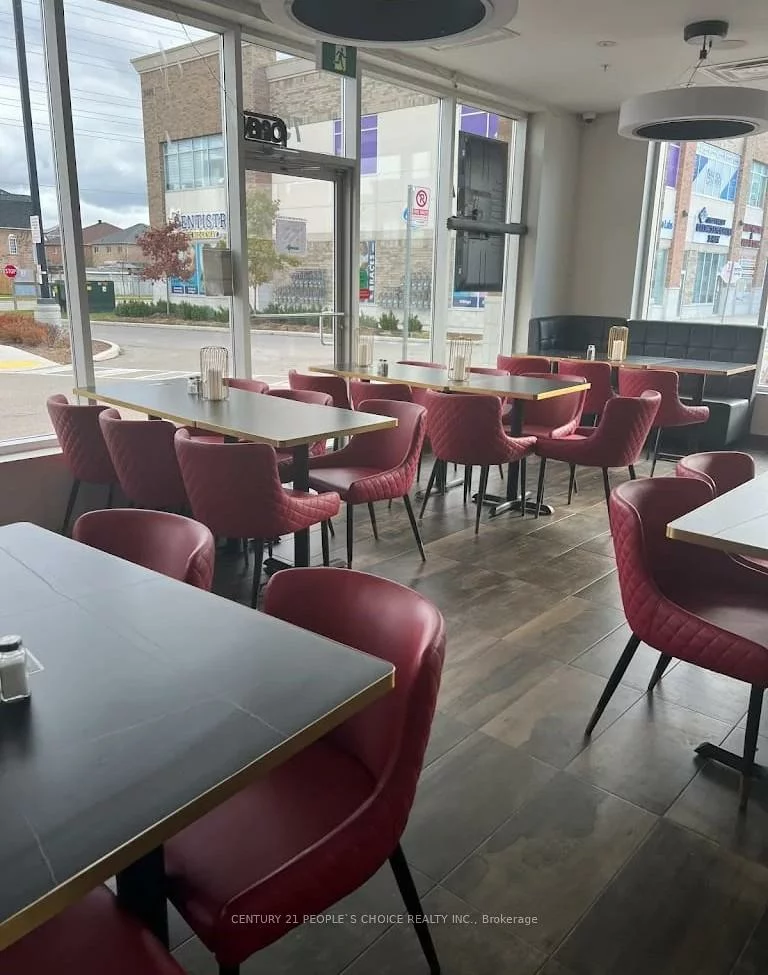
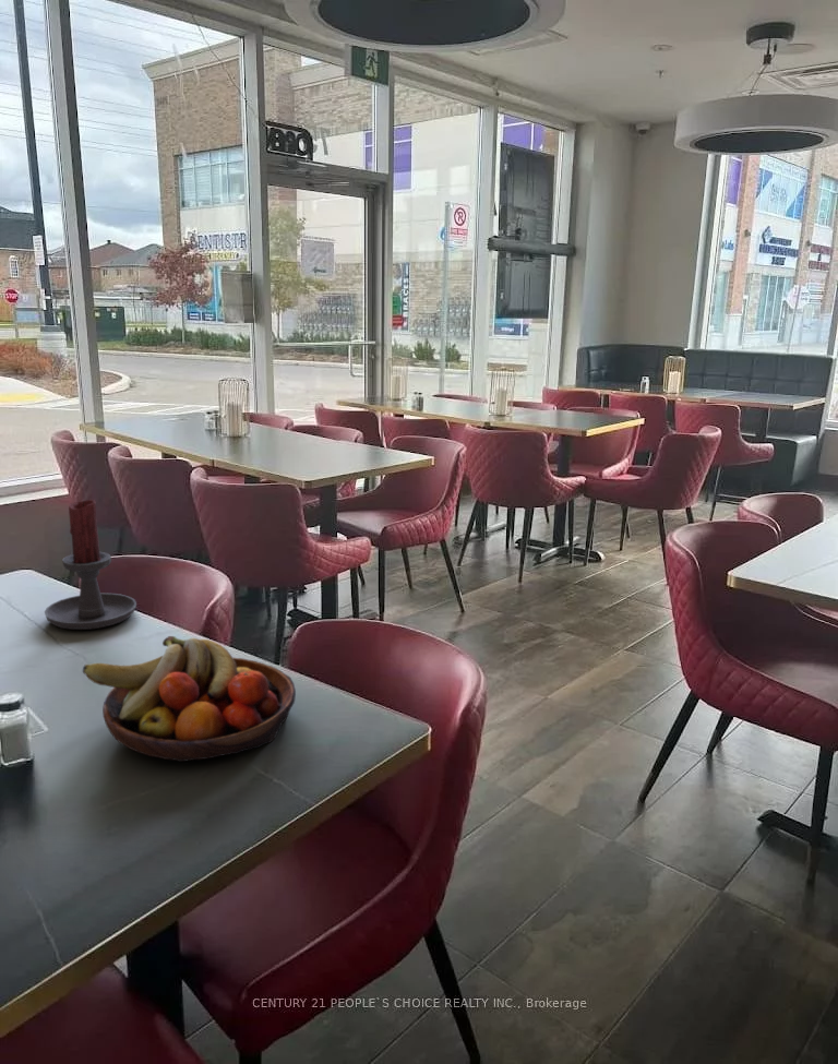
+ candle holder (86, 555)
+ fruit bowl (199, 688)
